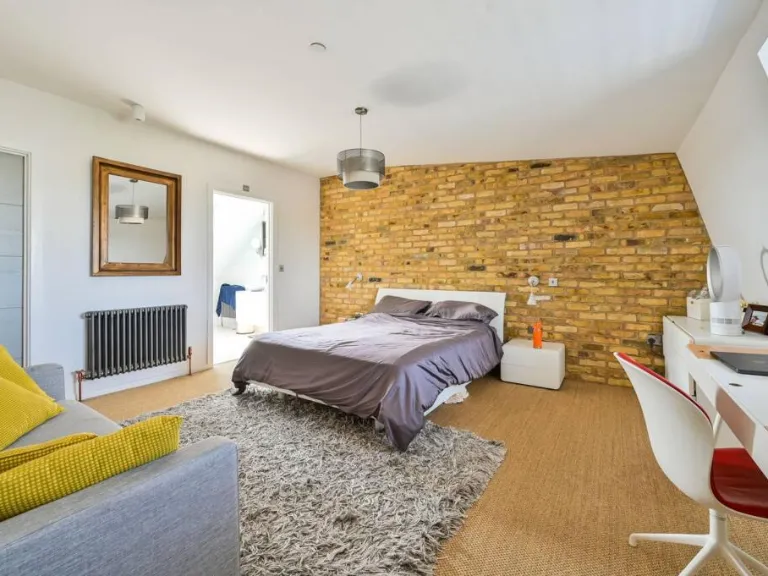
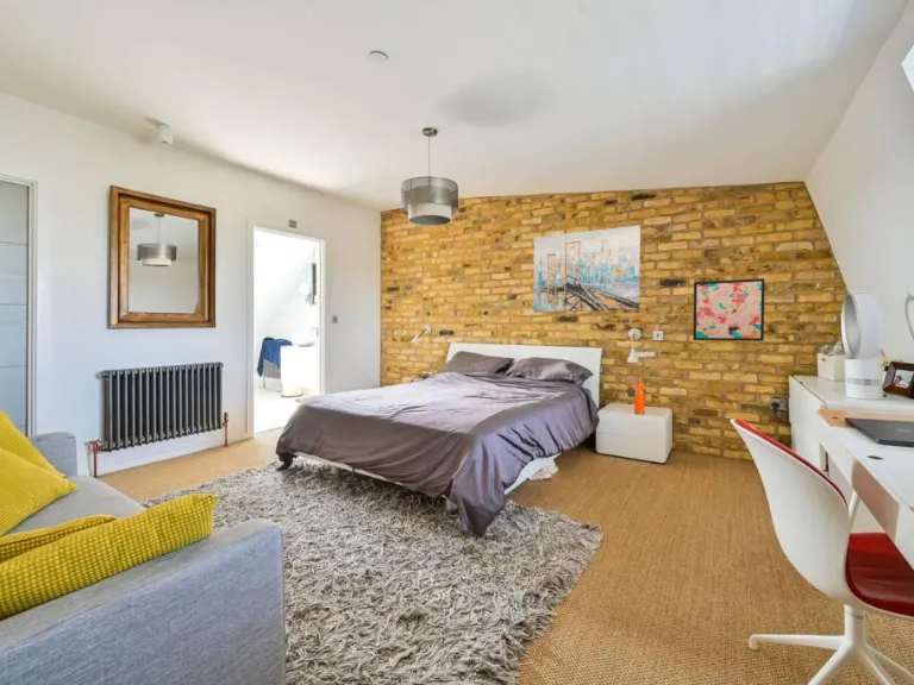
+ wall art (583, 271)
+ wall art (727, 310)
